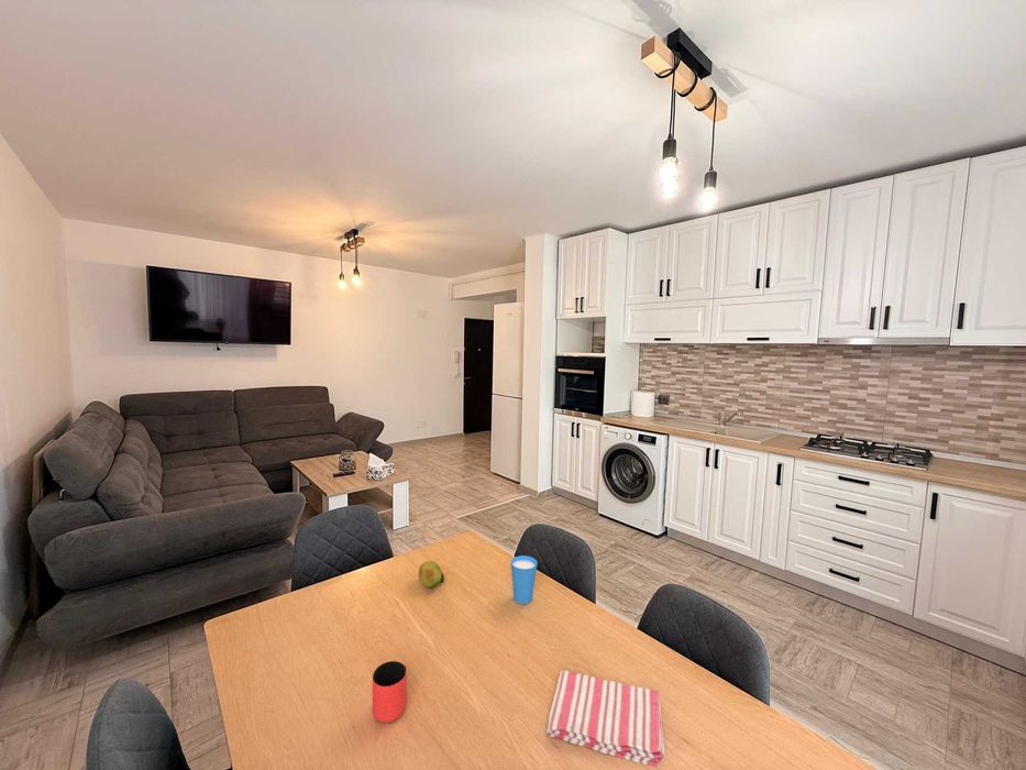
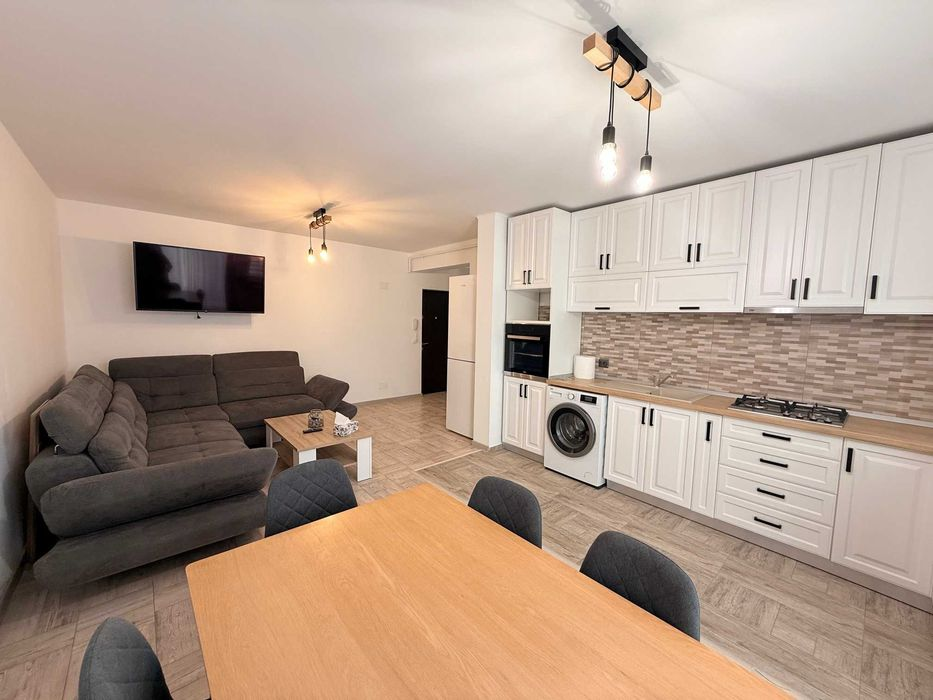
- fruit (430, 573)
- cup (393, 686)
- cup (522, 580)
- dish towel (605, 710)
